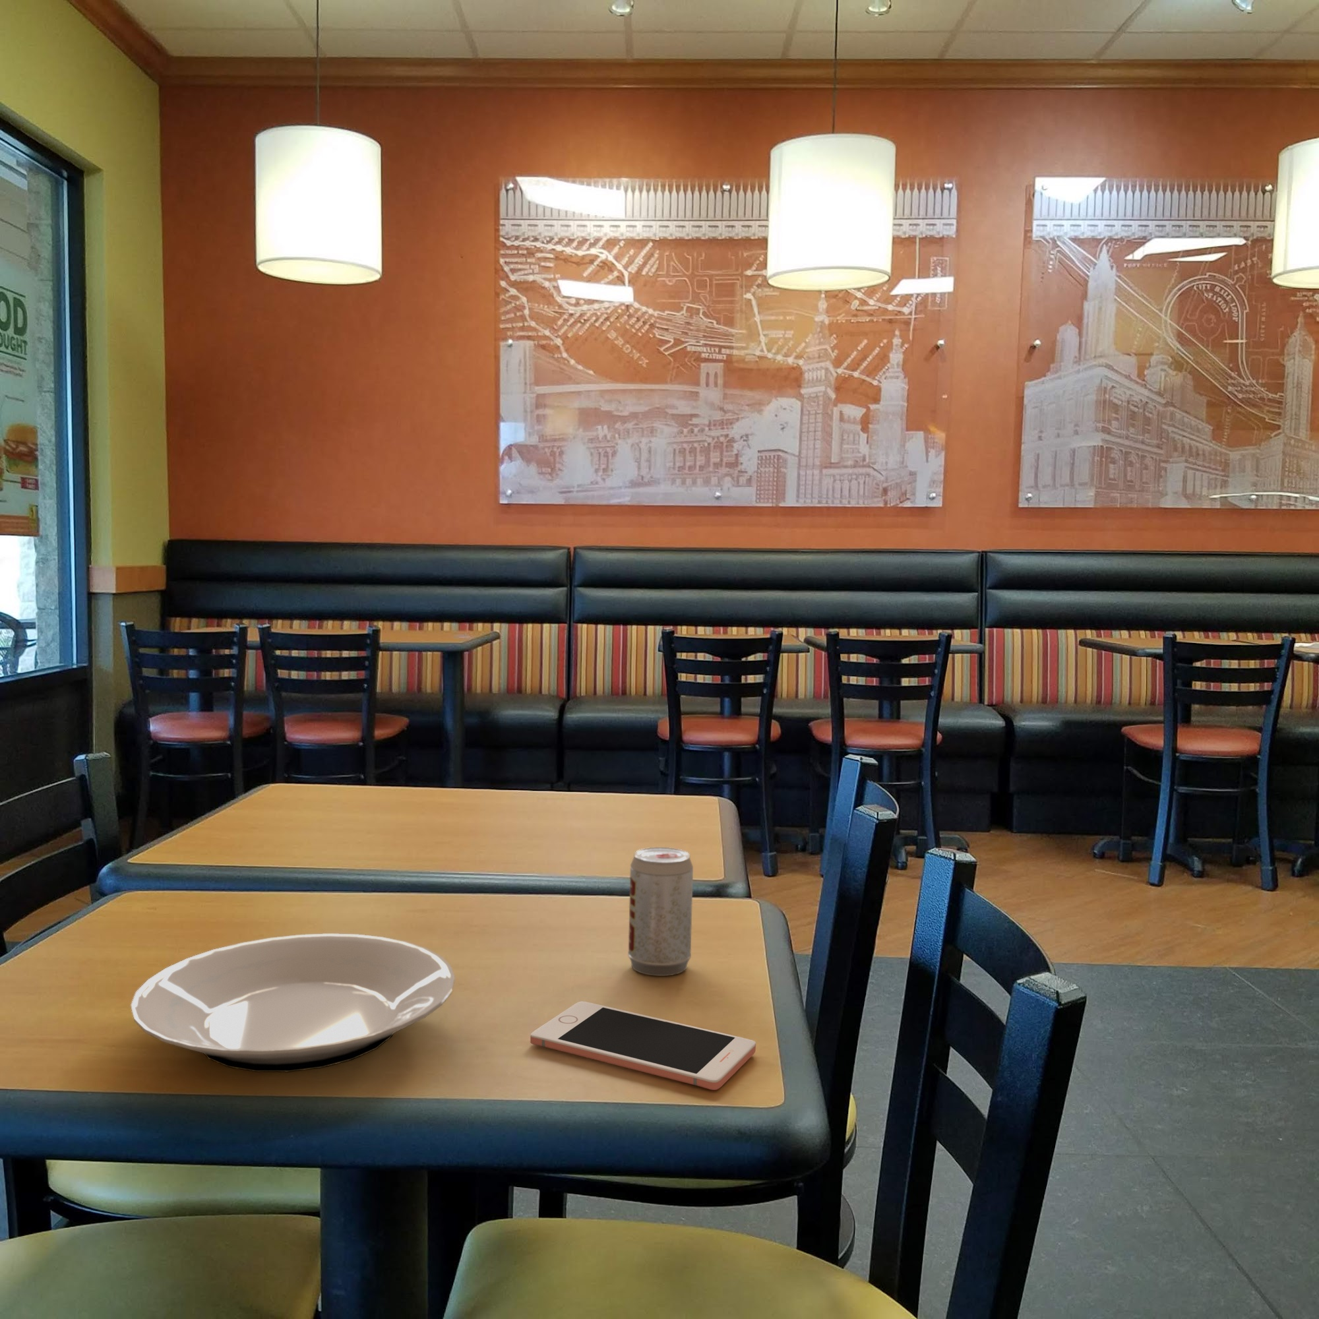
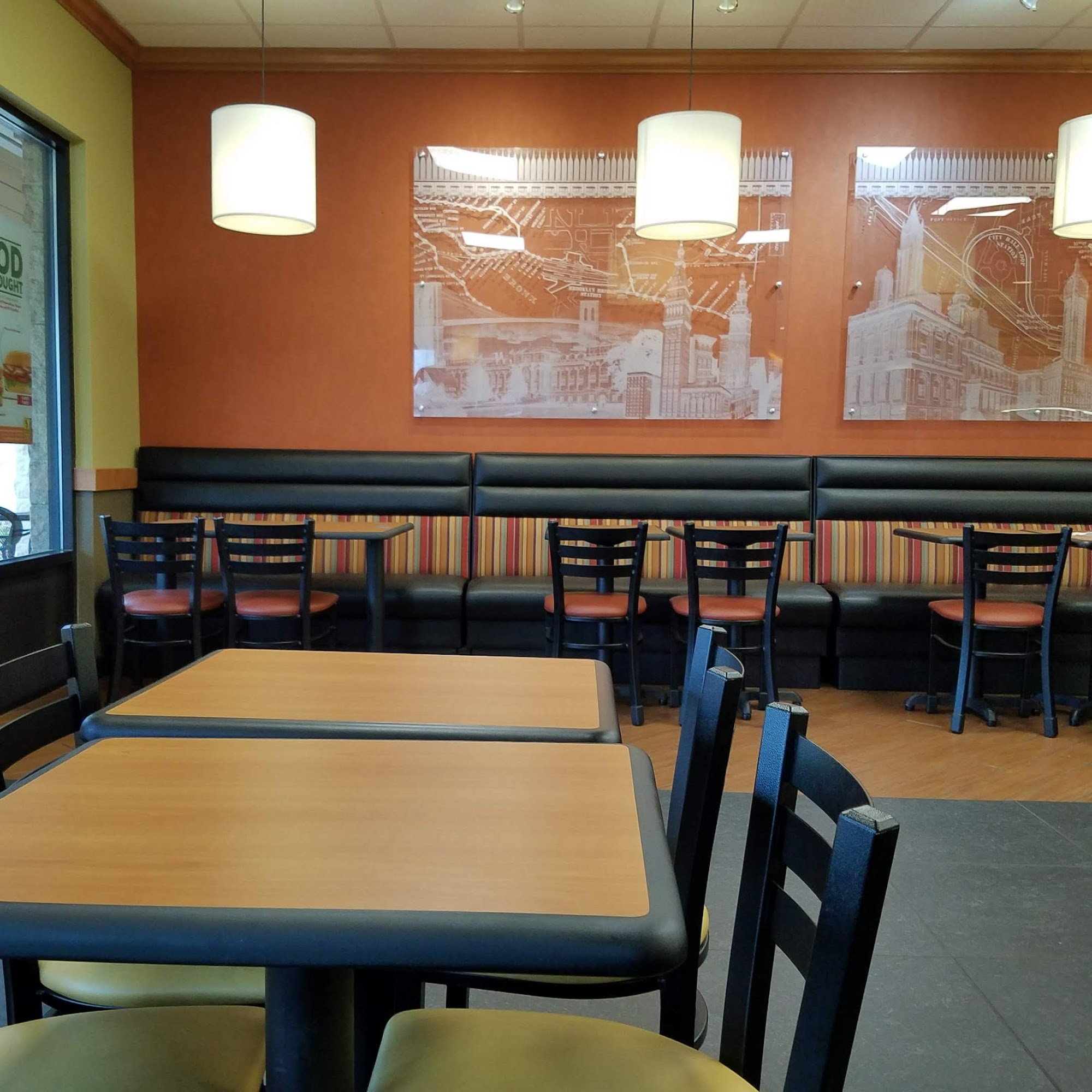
- beverage can (661, 910)
- cell phone (643, 1042)
- plate (300, 1007)
